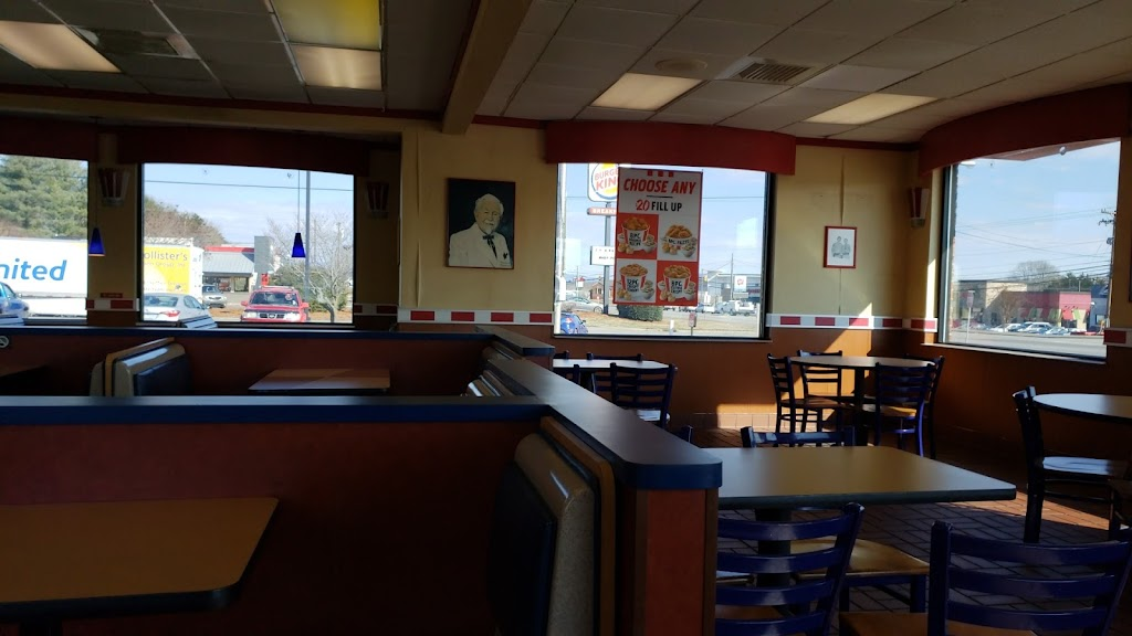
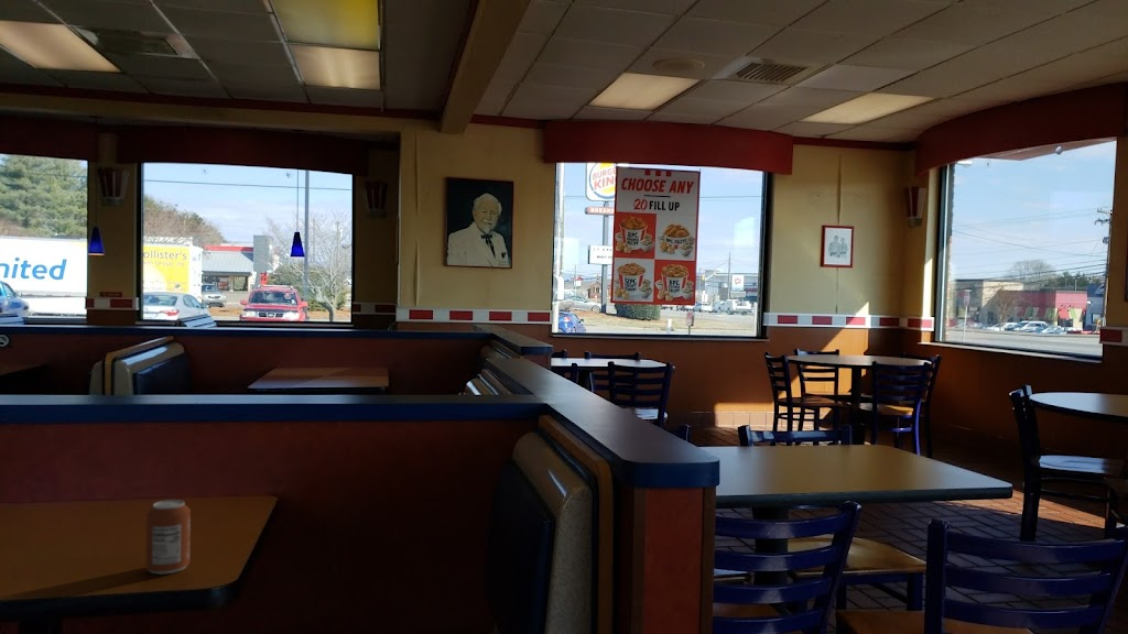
+ can (167, 535)
